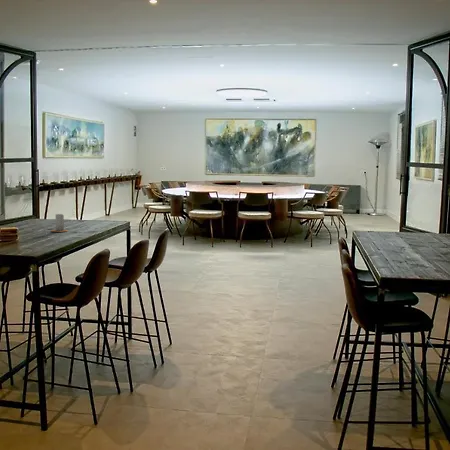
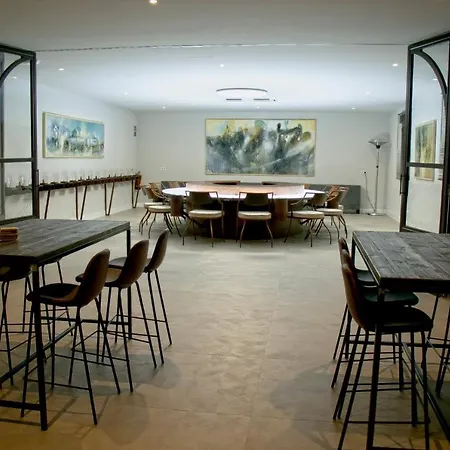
- candle (59, 219)
